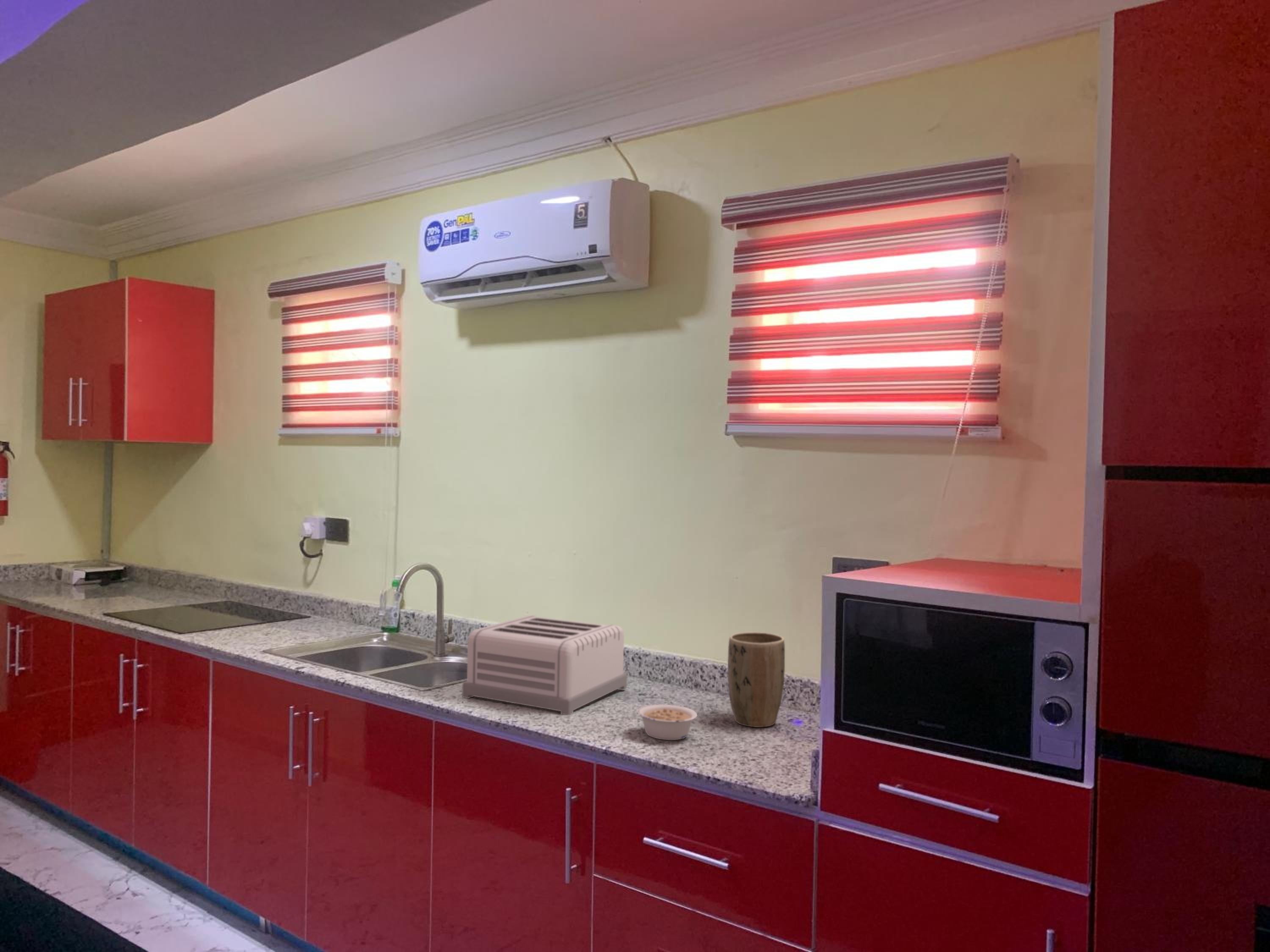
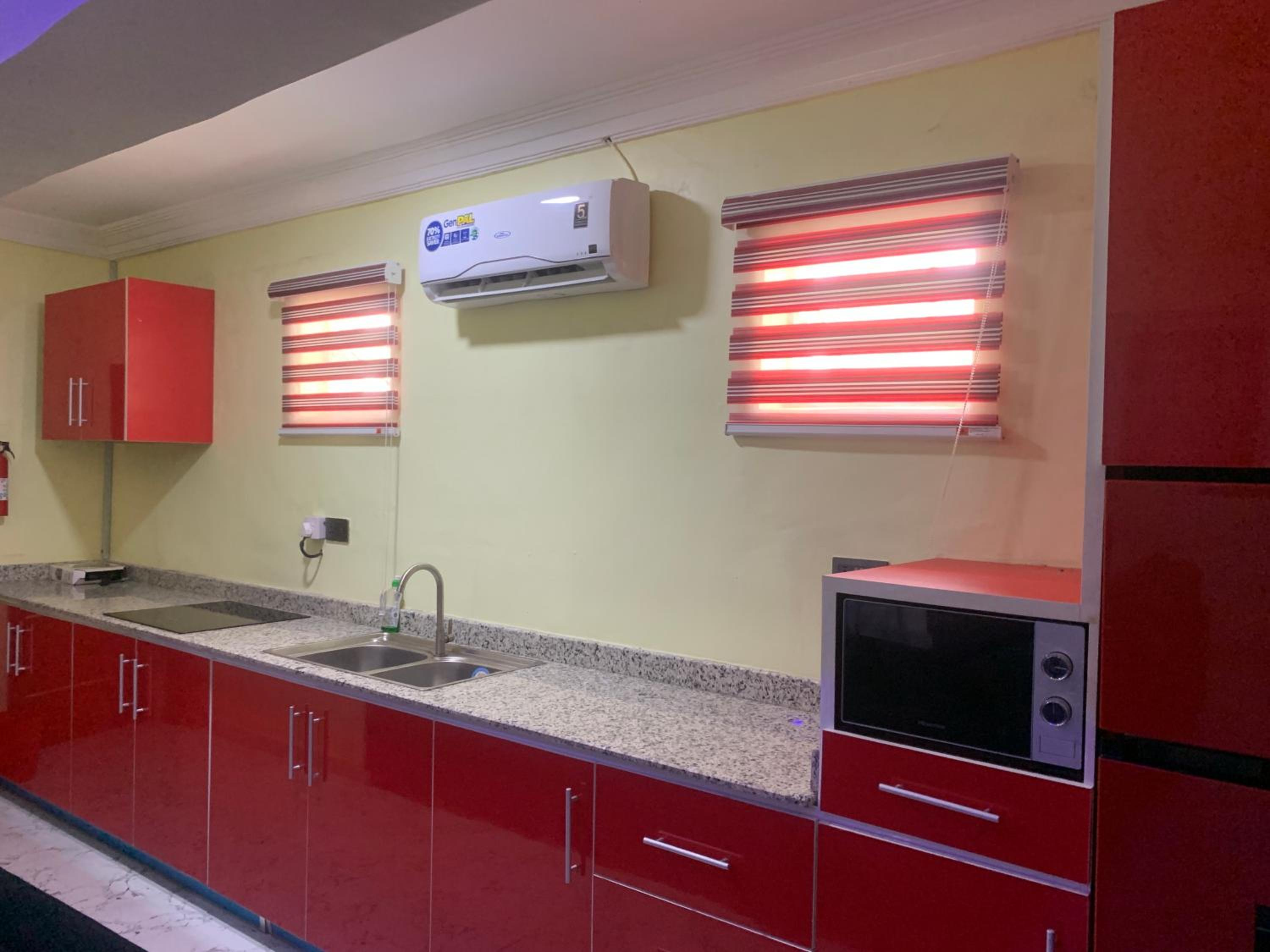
- legume (669, 721)
- plant pot (756, 679)
- toaster (540, 659)
